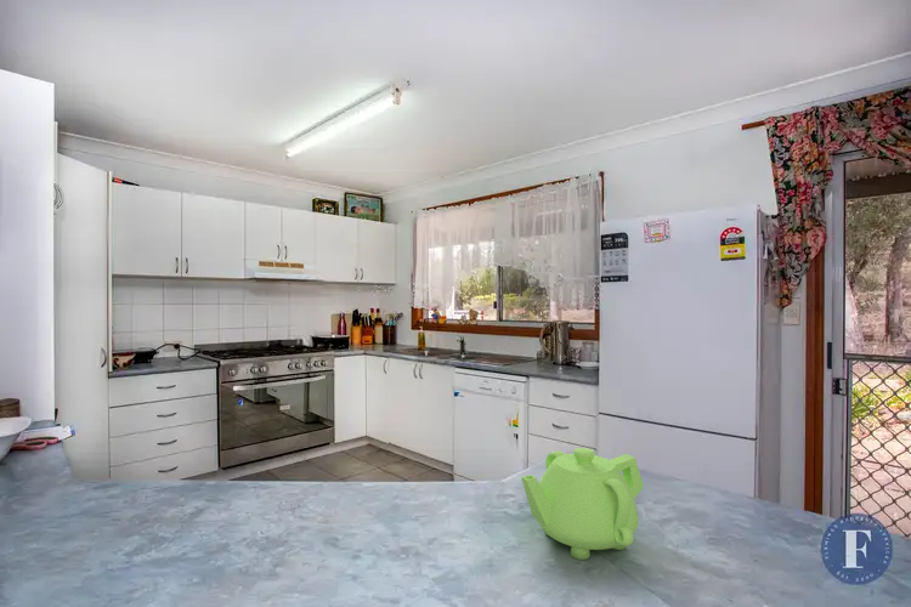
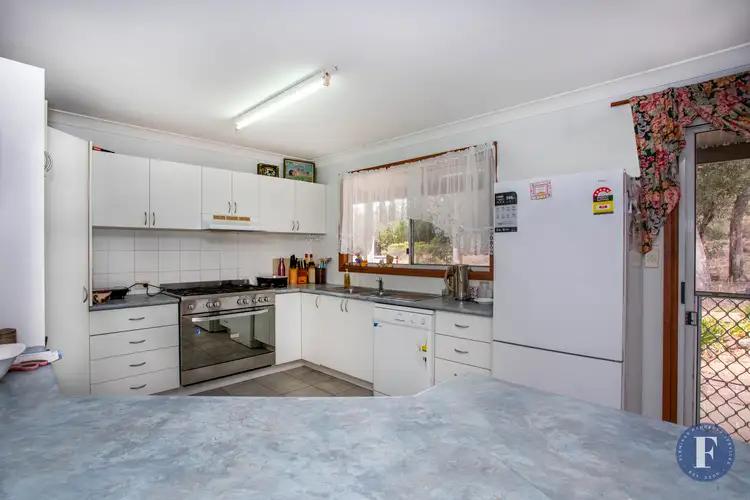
- teapot (583, 494)
